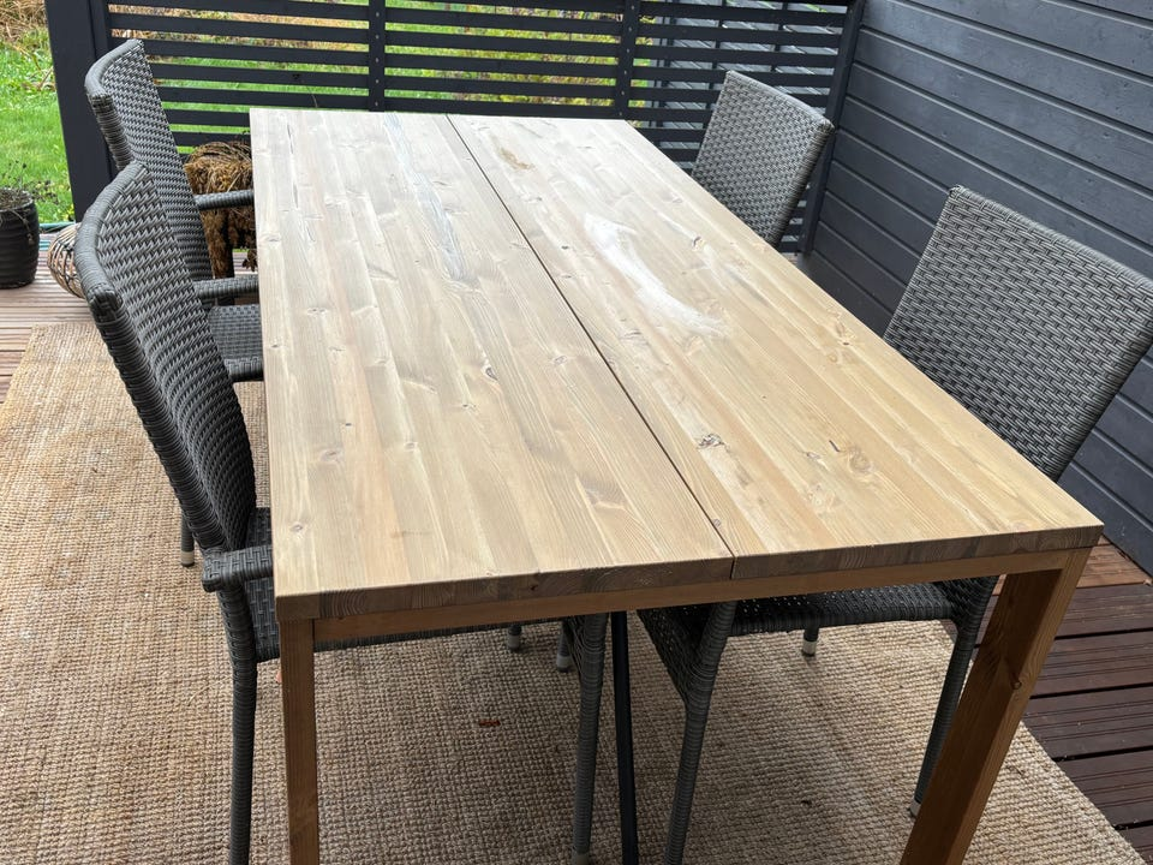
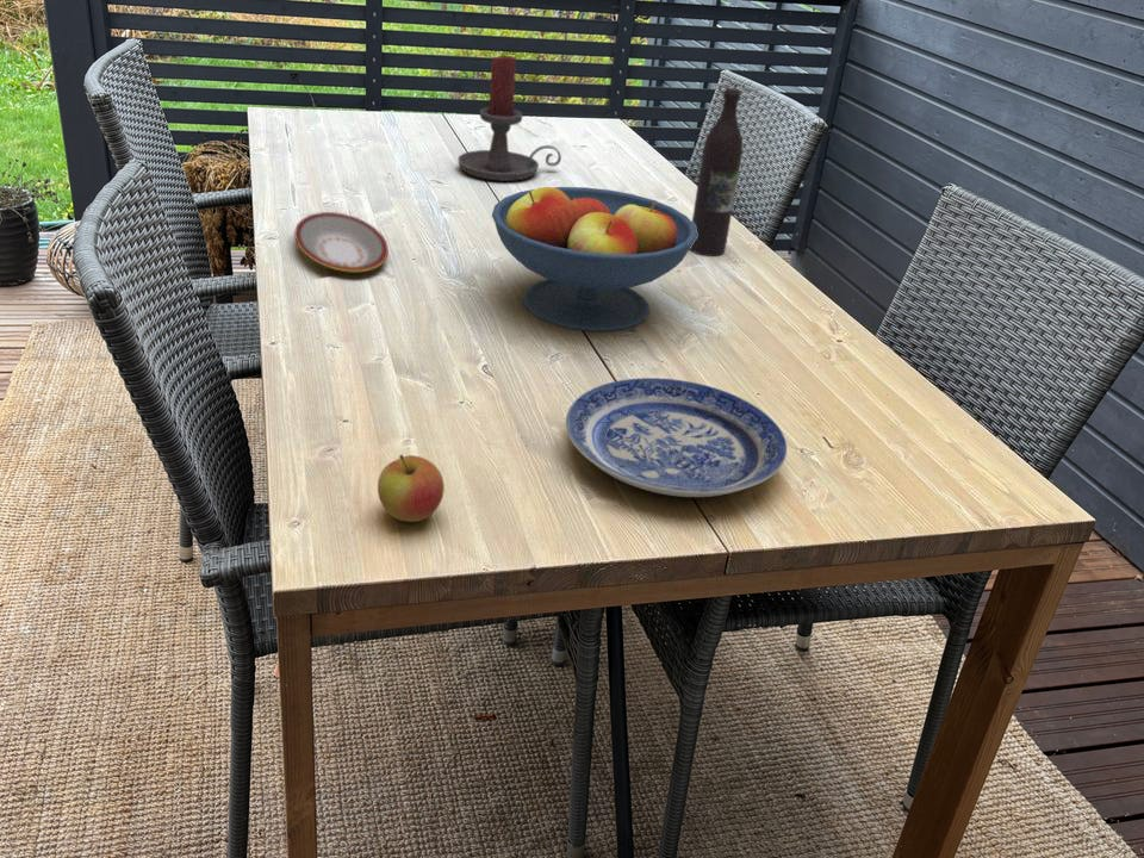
+ fruit bowl (591, 247)
+ plate (673, 442)
+ wine bottle (719, 173)
+ candle holder (512, 114)
+ plate (341, 245)
+ apple (411, 484)
